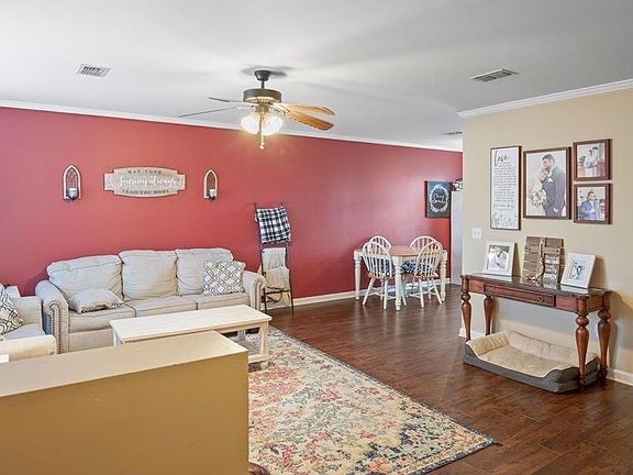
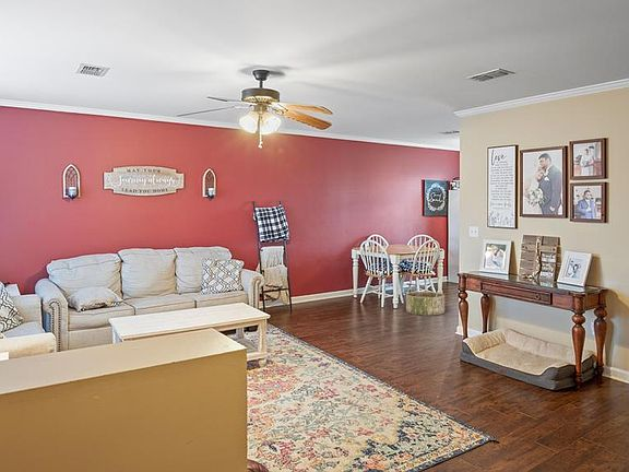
+ basket (425, 299)
